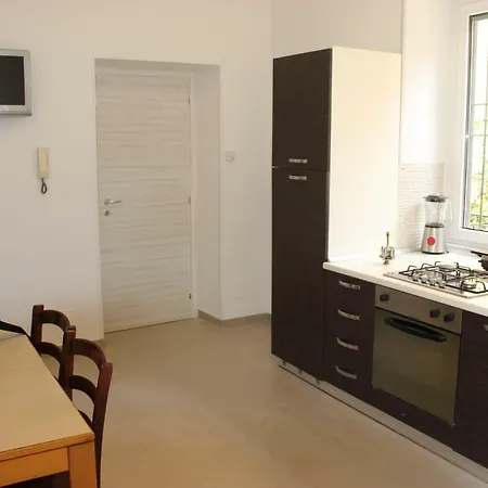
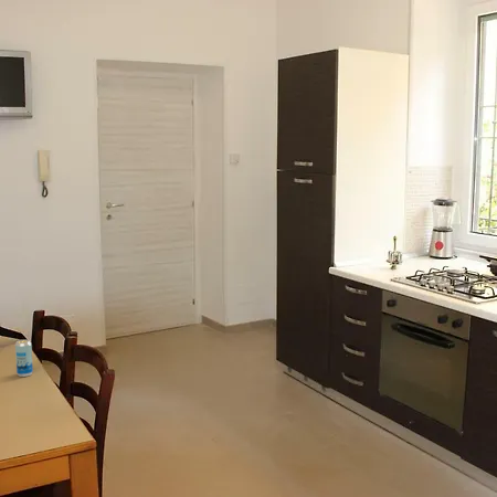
+ beverage can (23, 358)
